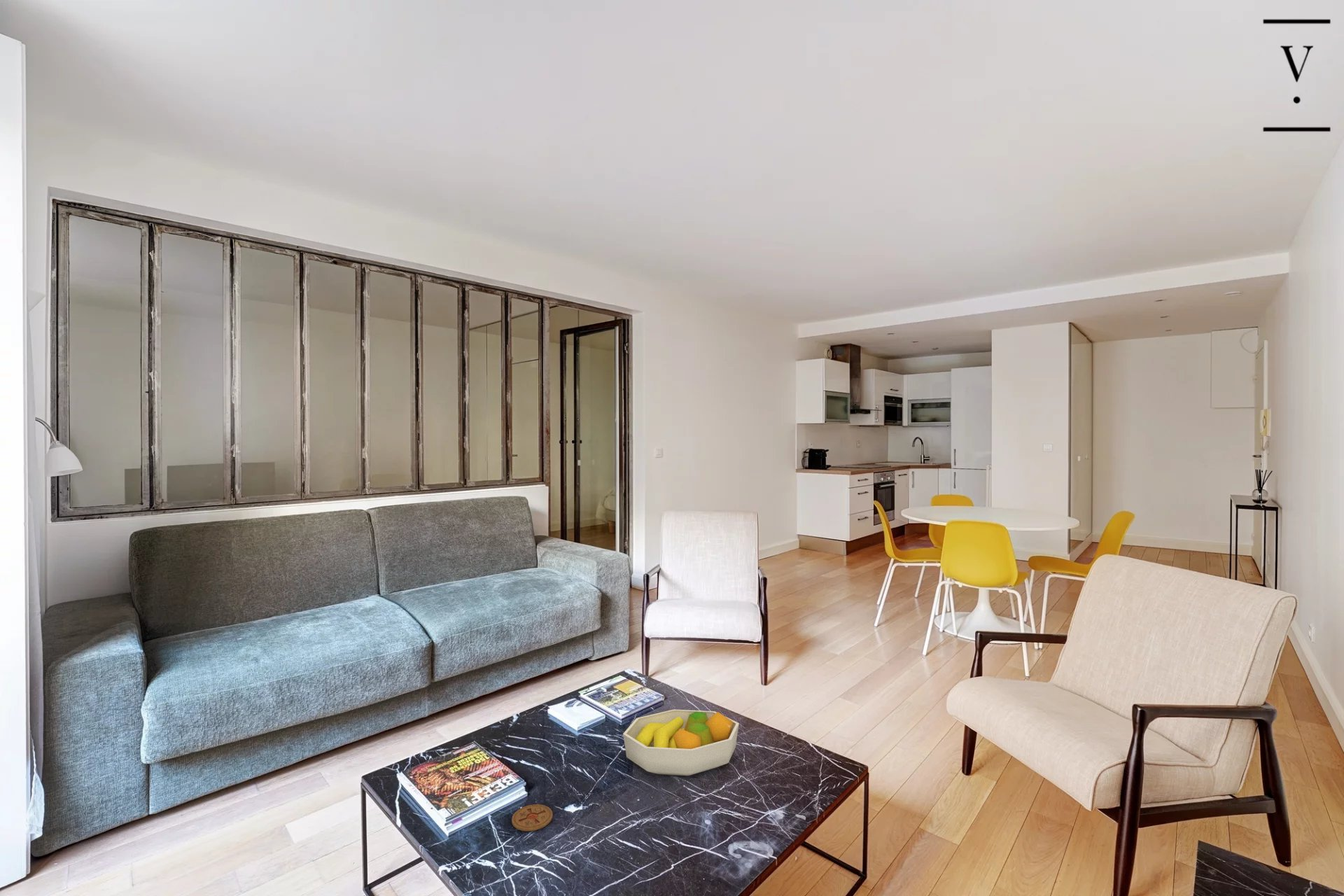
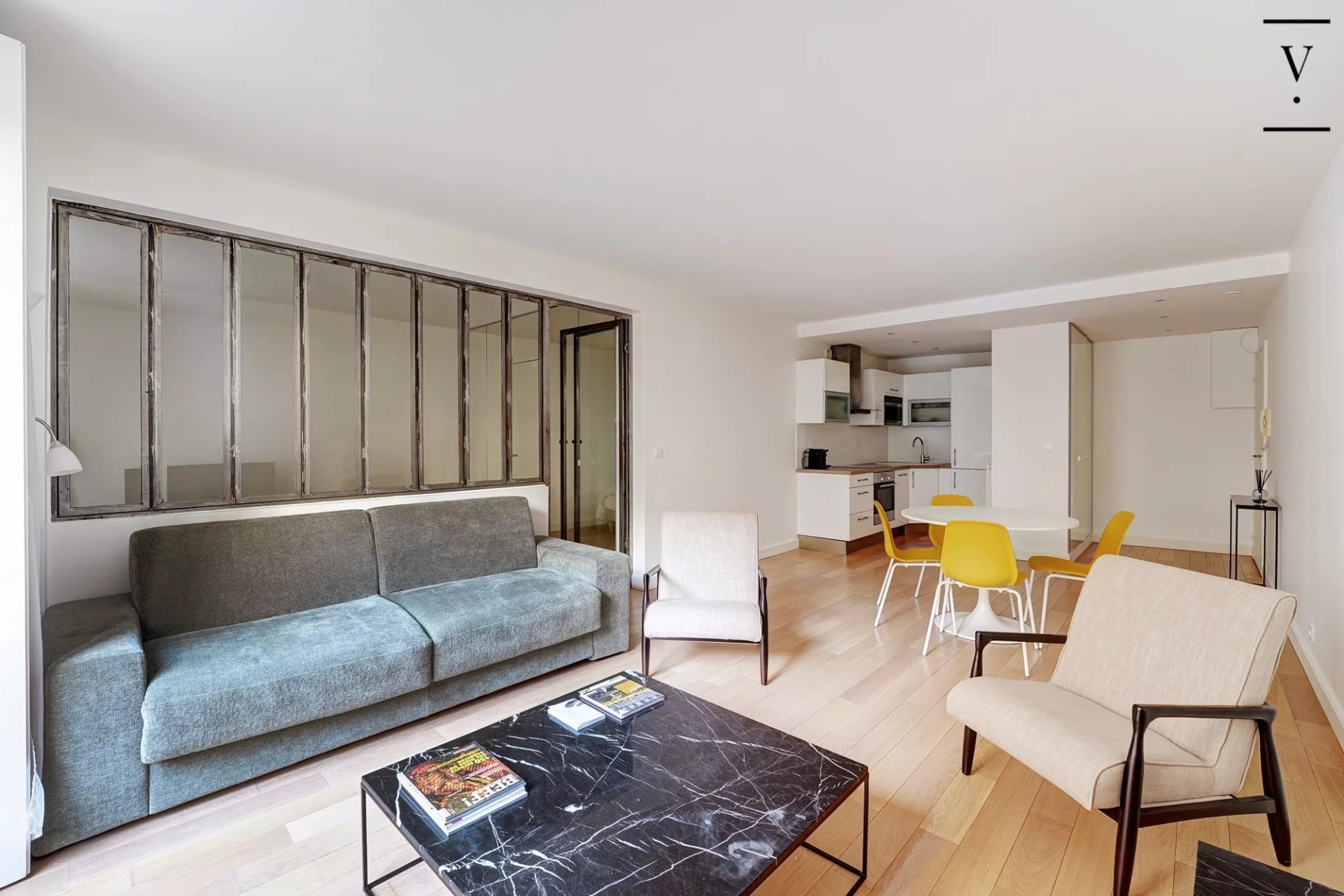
- coaster (532, 817)
- fruit bowl (682, 736)
